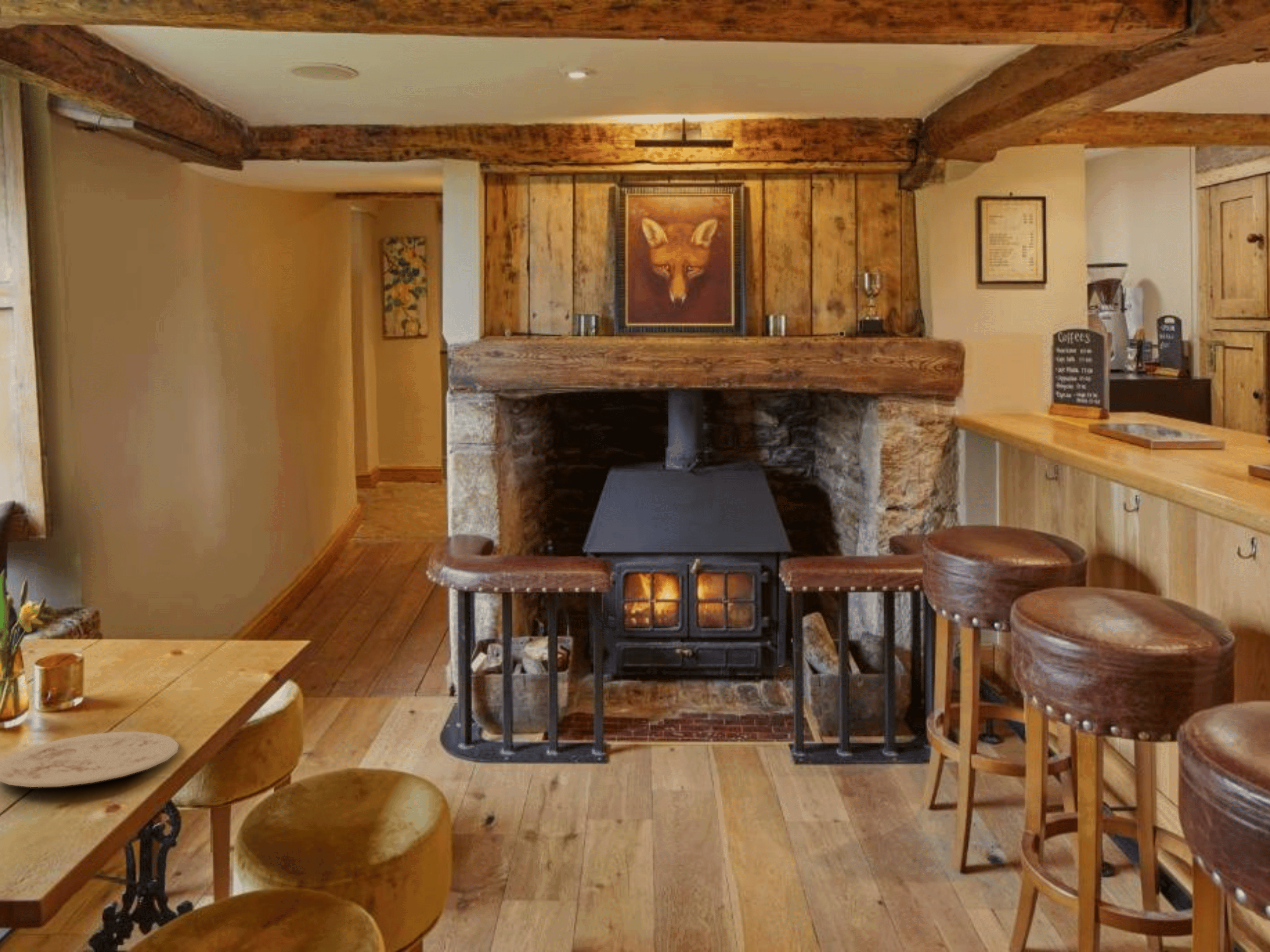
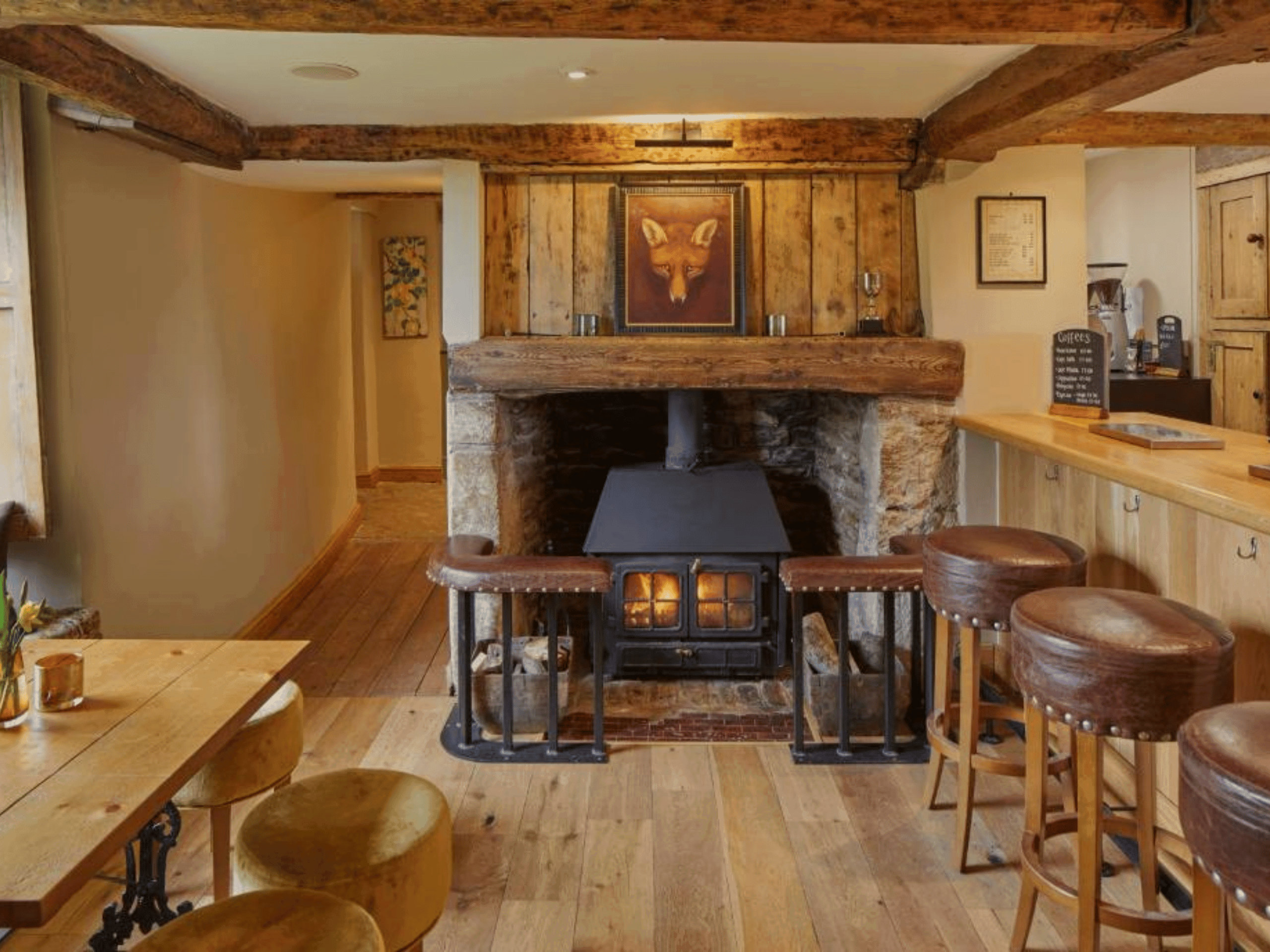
- plate (88, 760)
